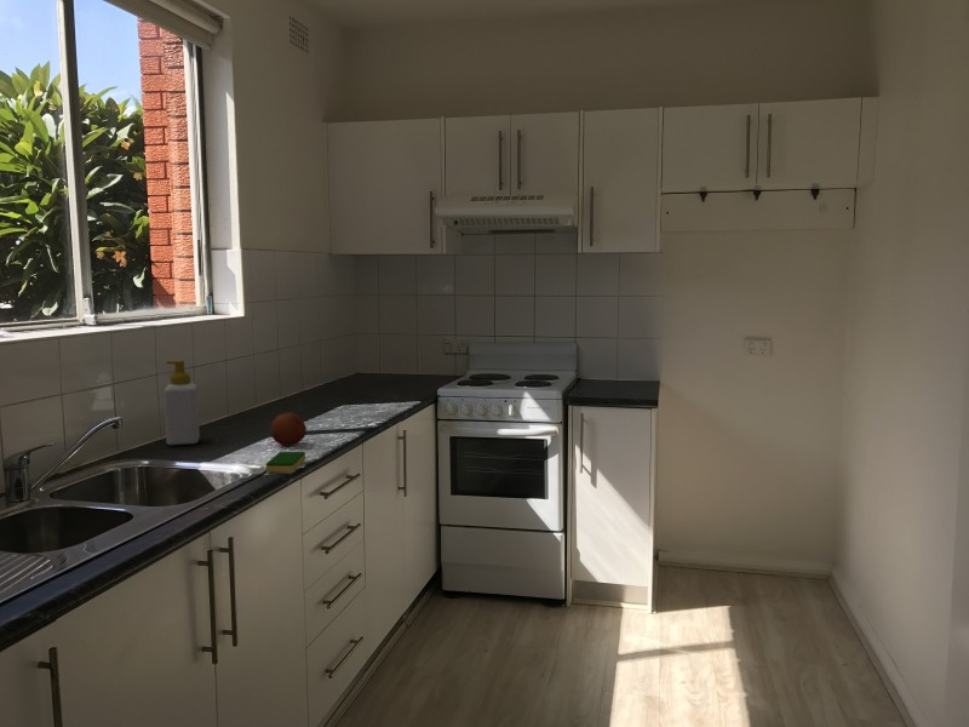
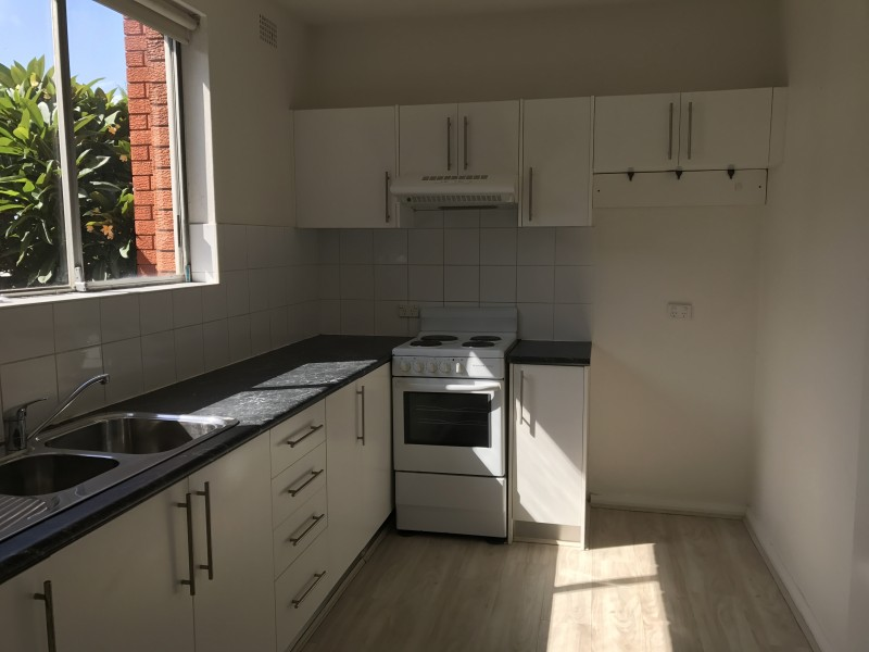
- dish sponge (286, 462)
- fruit (288, 428)
- soap bottle (180, 401)
